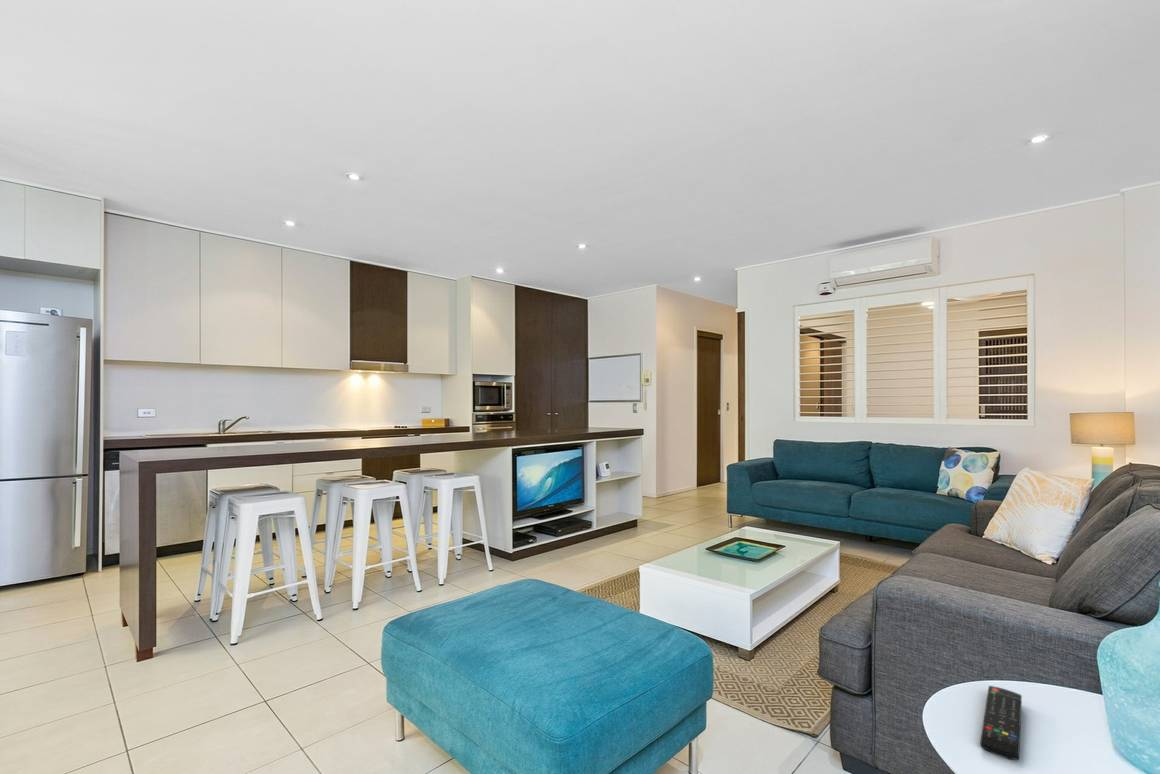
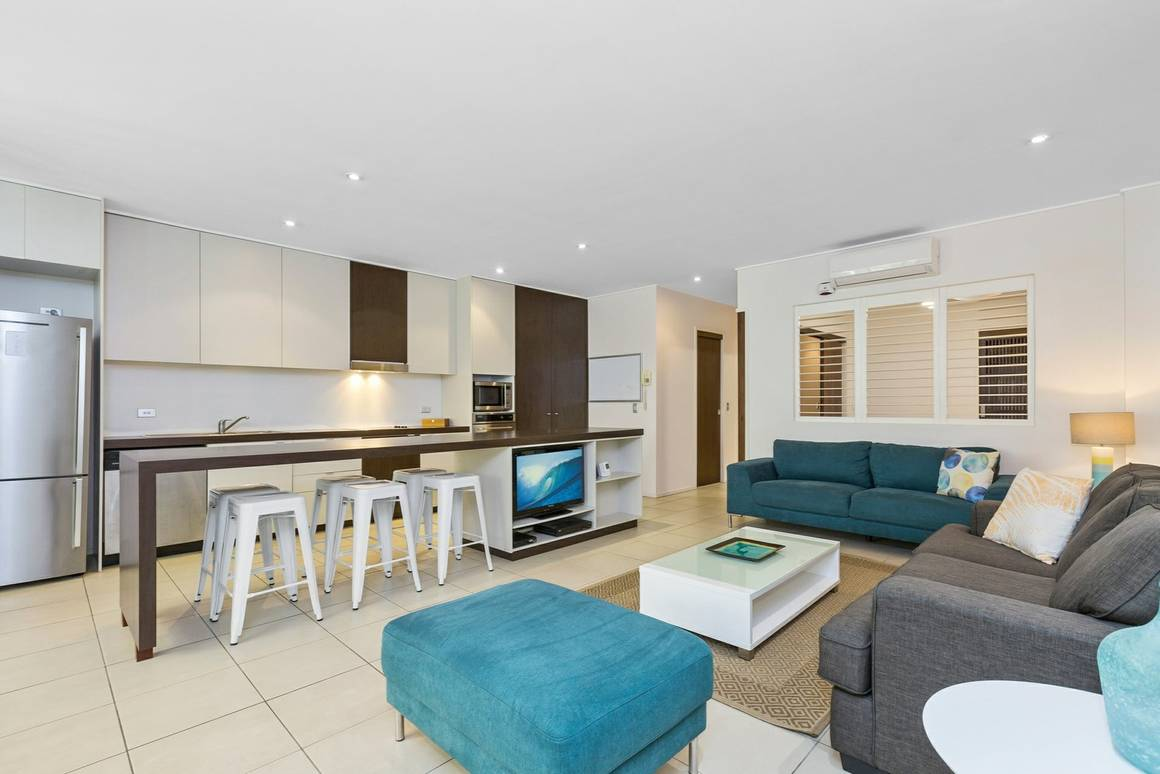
- remote control (1002, 719)
